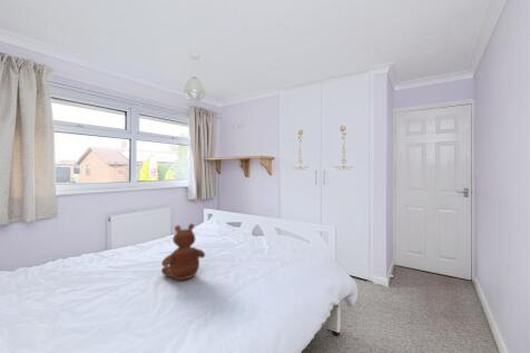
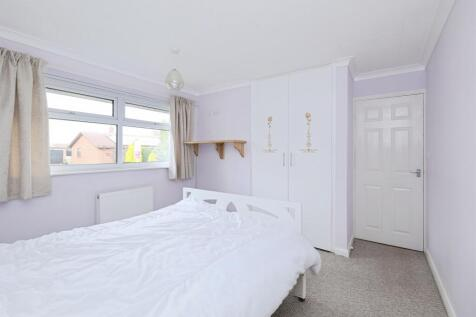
- toy (180, 249)
